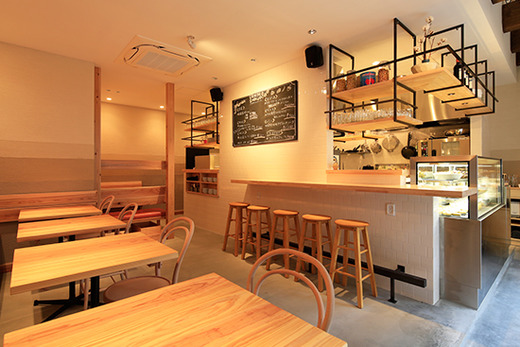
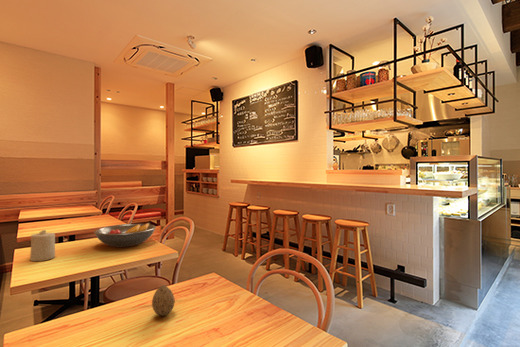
+ decorative egg (163, 299)
+ candle (42, 243)
+ fruit bowl (126, 234)
